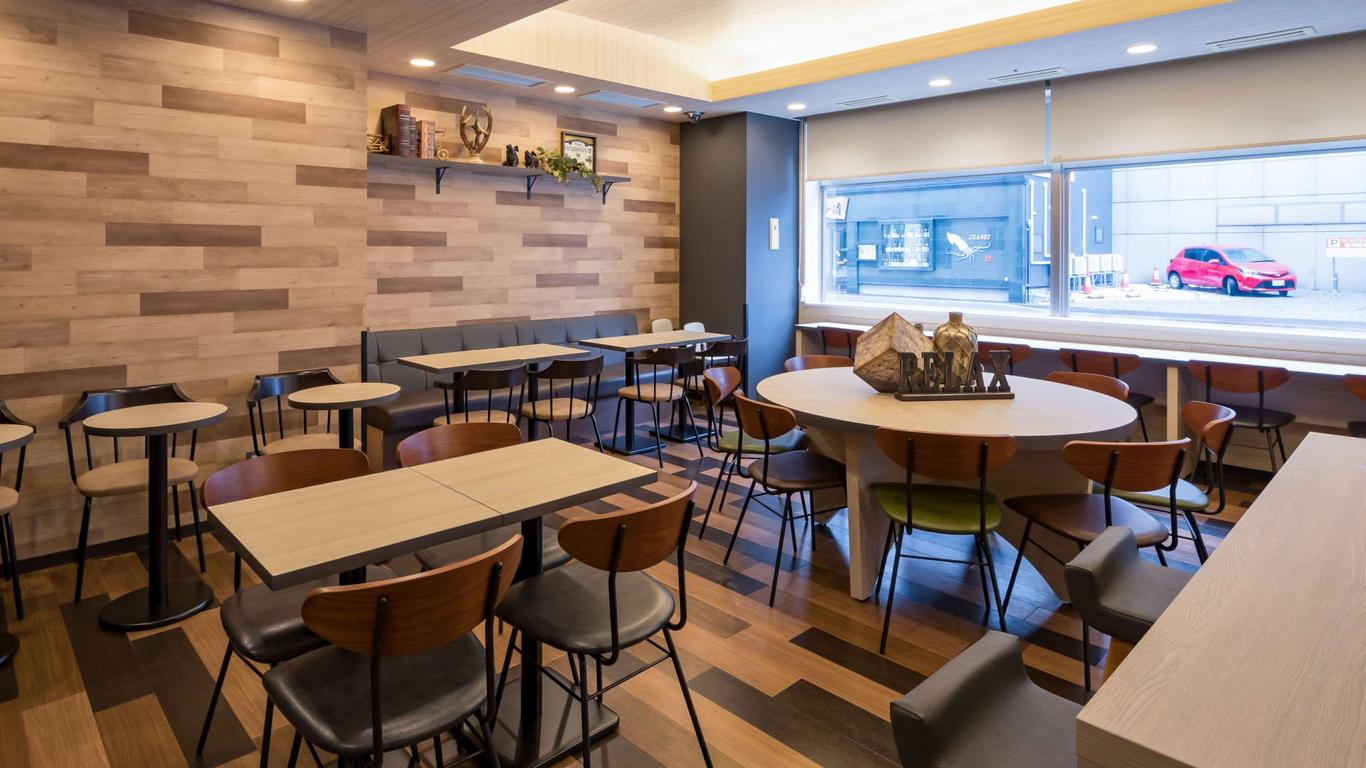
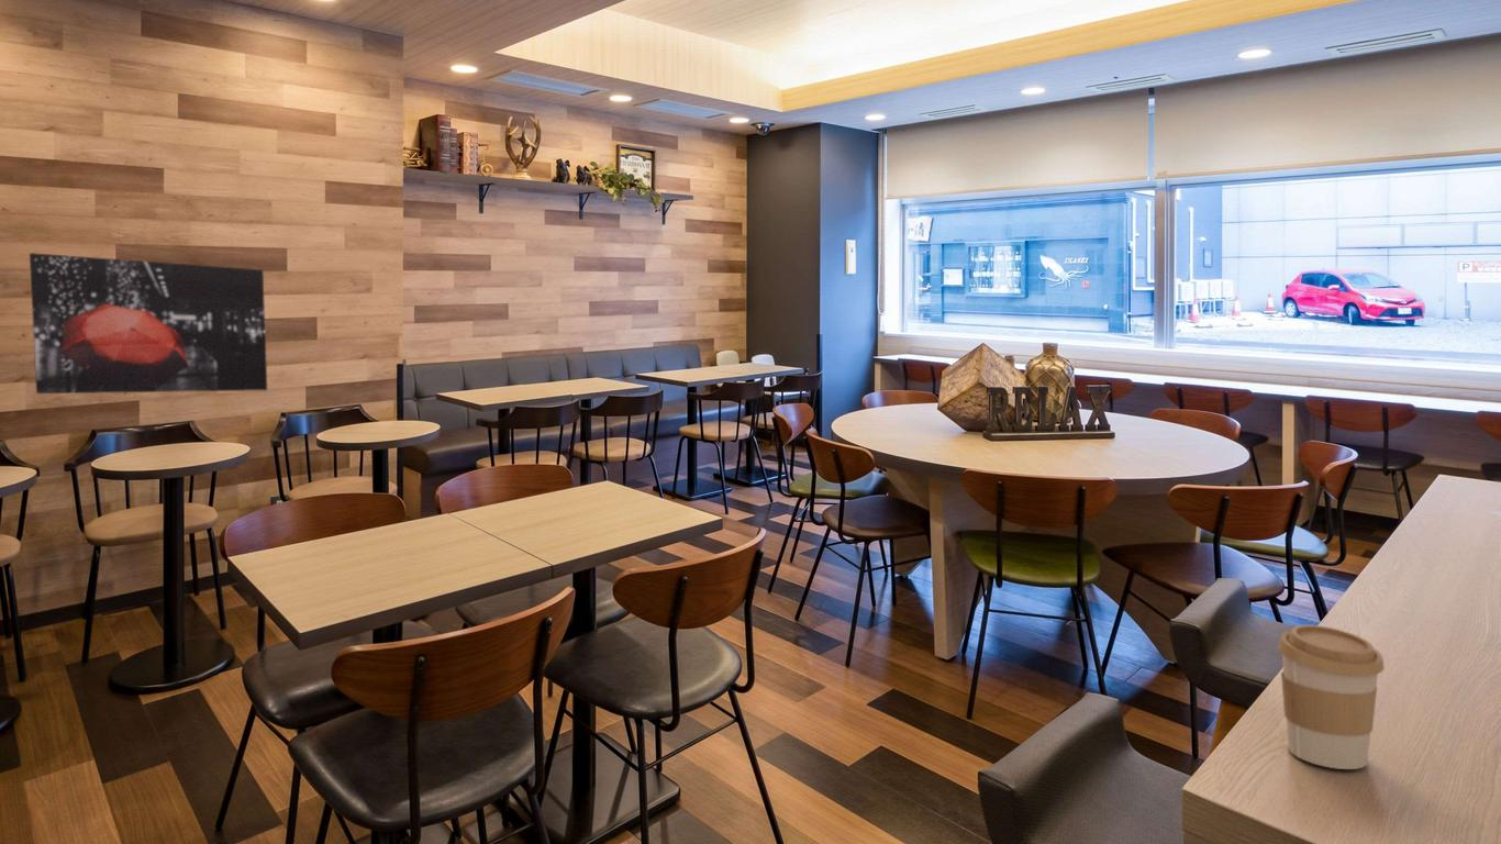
+ coffee cup (1328, 693)
+ wall art (157, 326)
